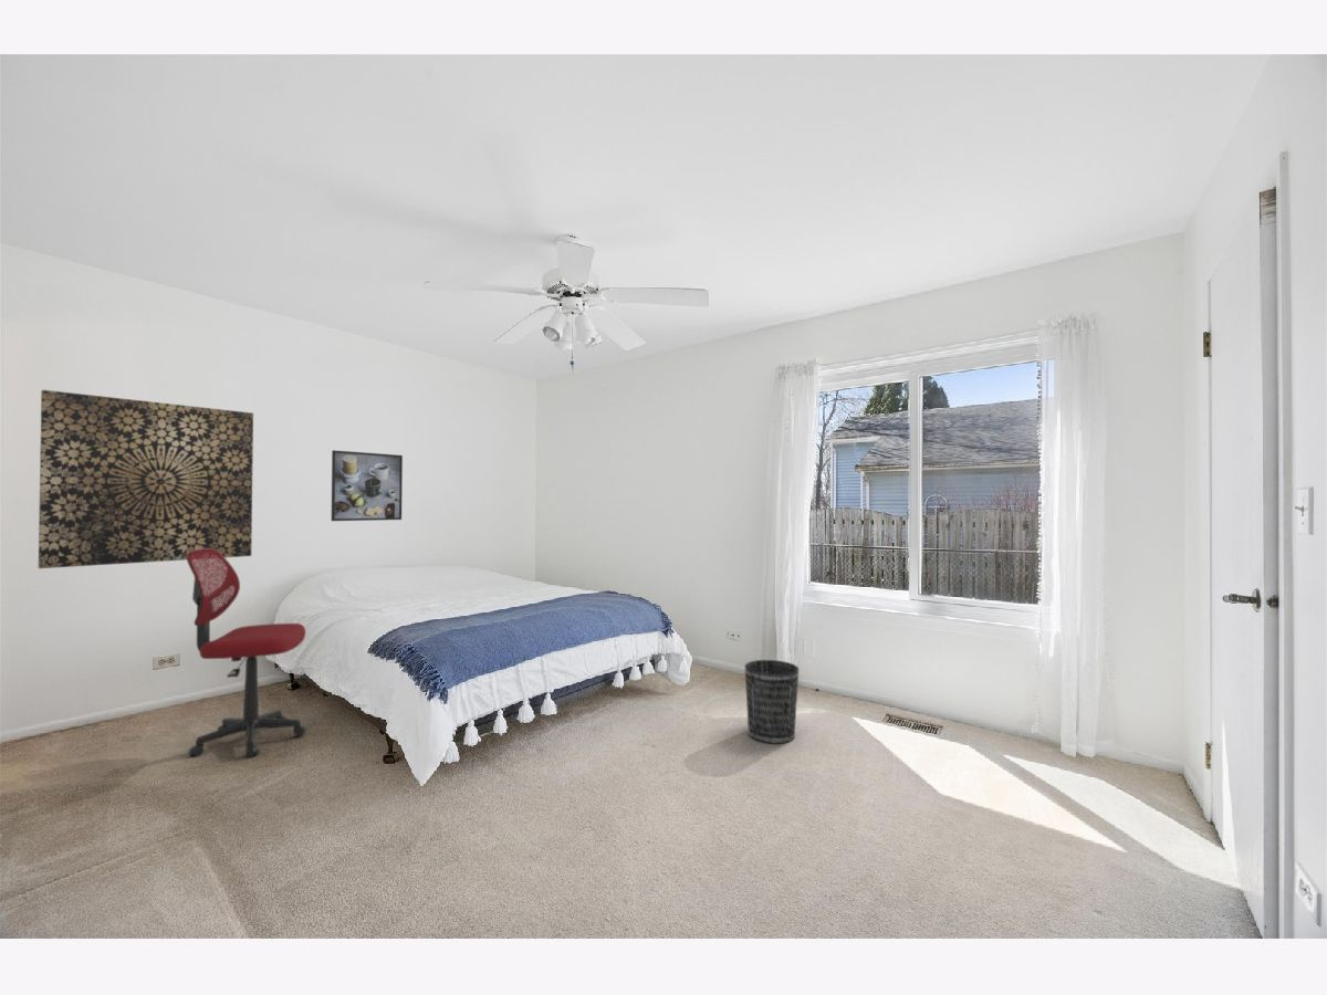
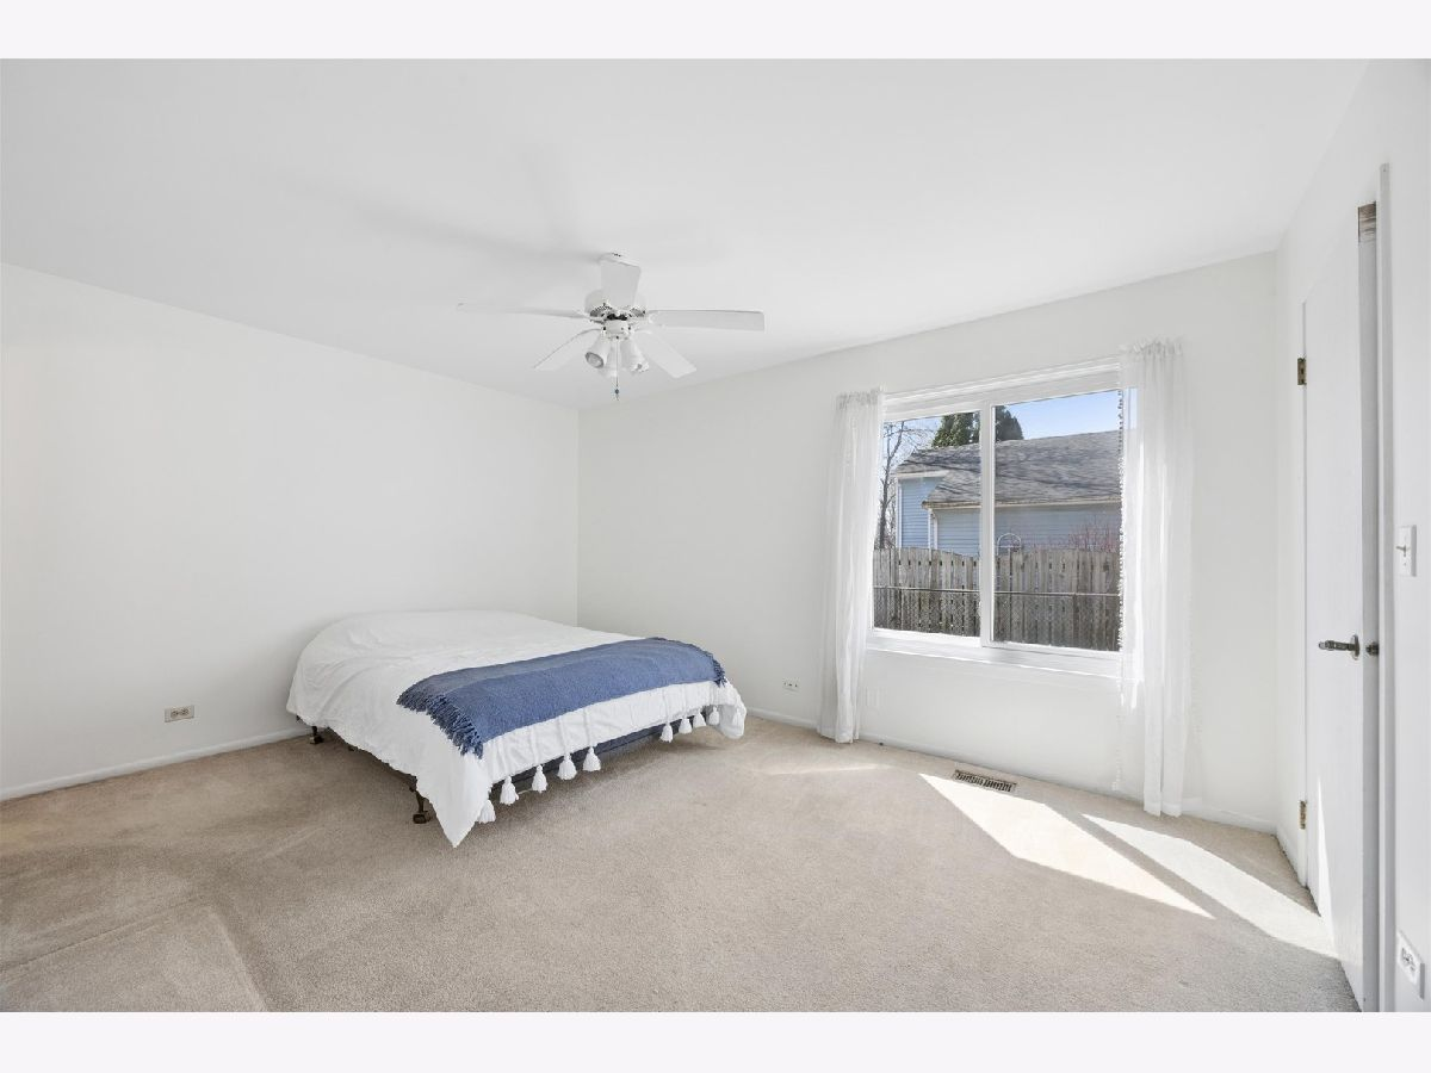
- wastebasket (771, 700)
- wall art (157, 482)
- chair (252, 643)
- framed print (368, 486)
